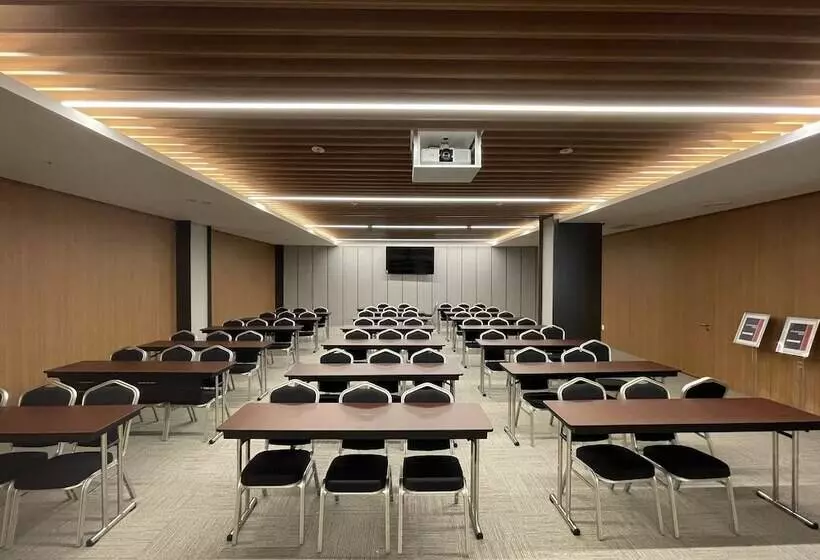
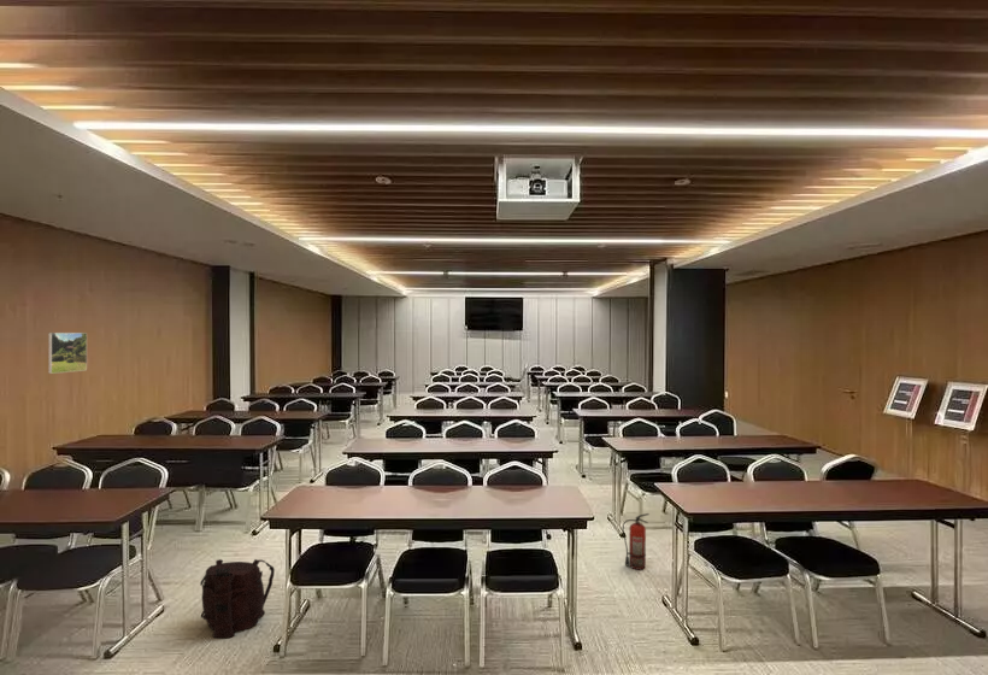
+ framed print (67, 352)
+ backpack (233, 592)
+ fire extinguisher (635, 539)
